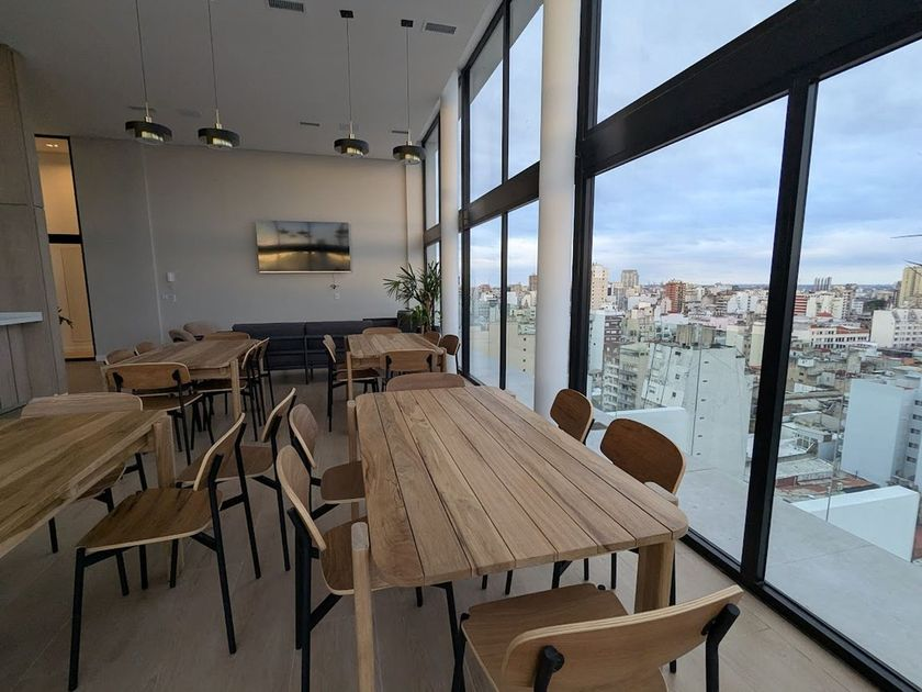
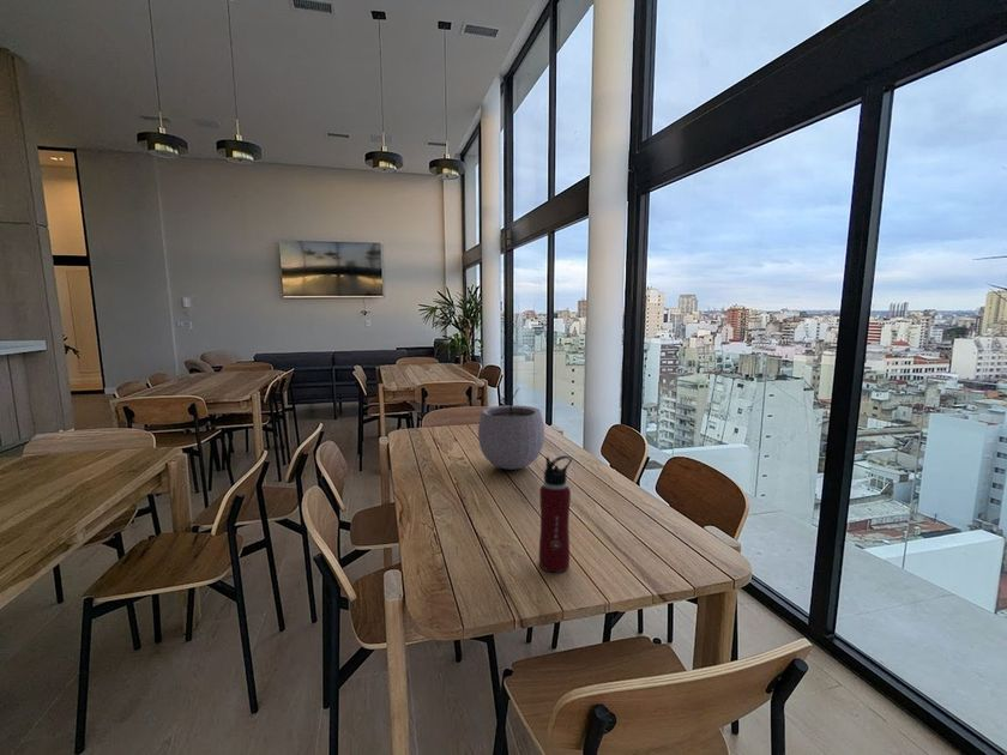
+ water bottle (555, 511)
+ plant pot (511, 425)
